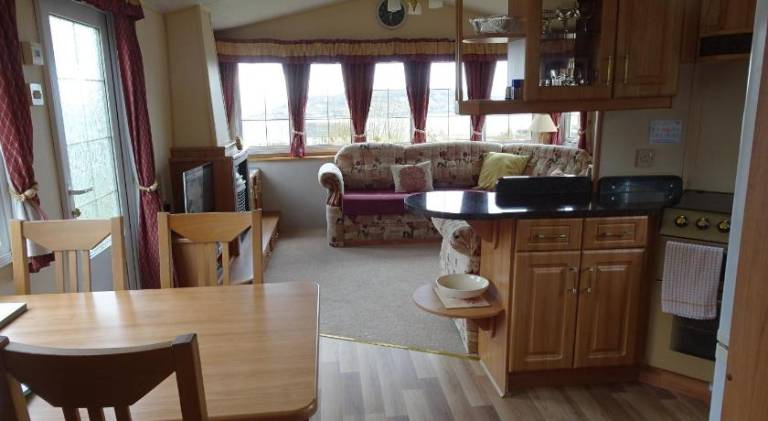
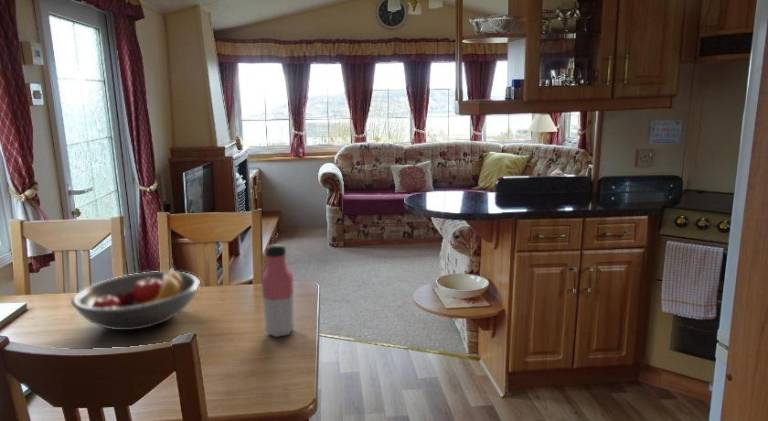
+ fruit bowl (140, 300)
+ water bottle (277, 289)
